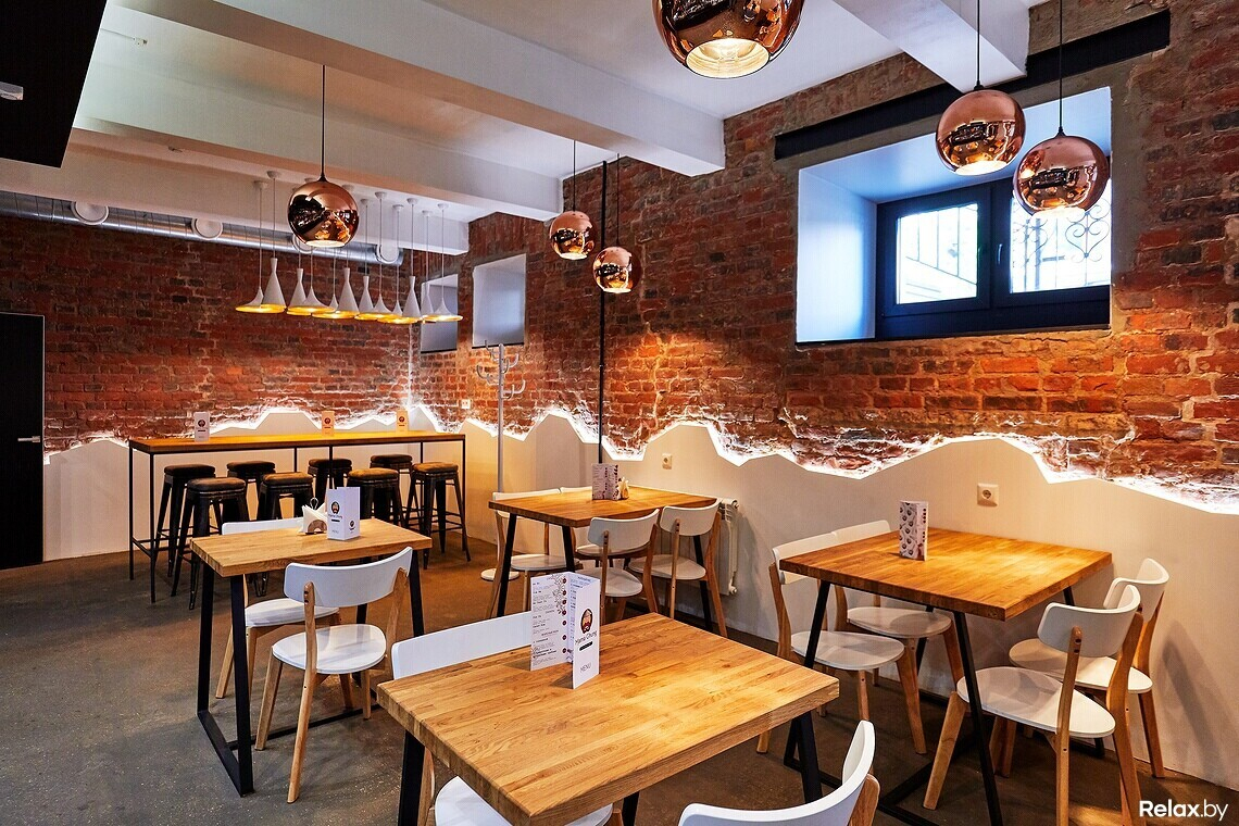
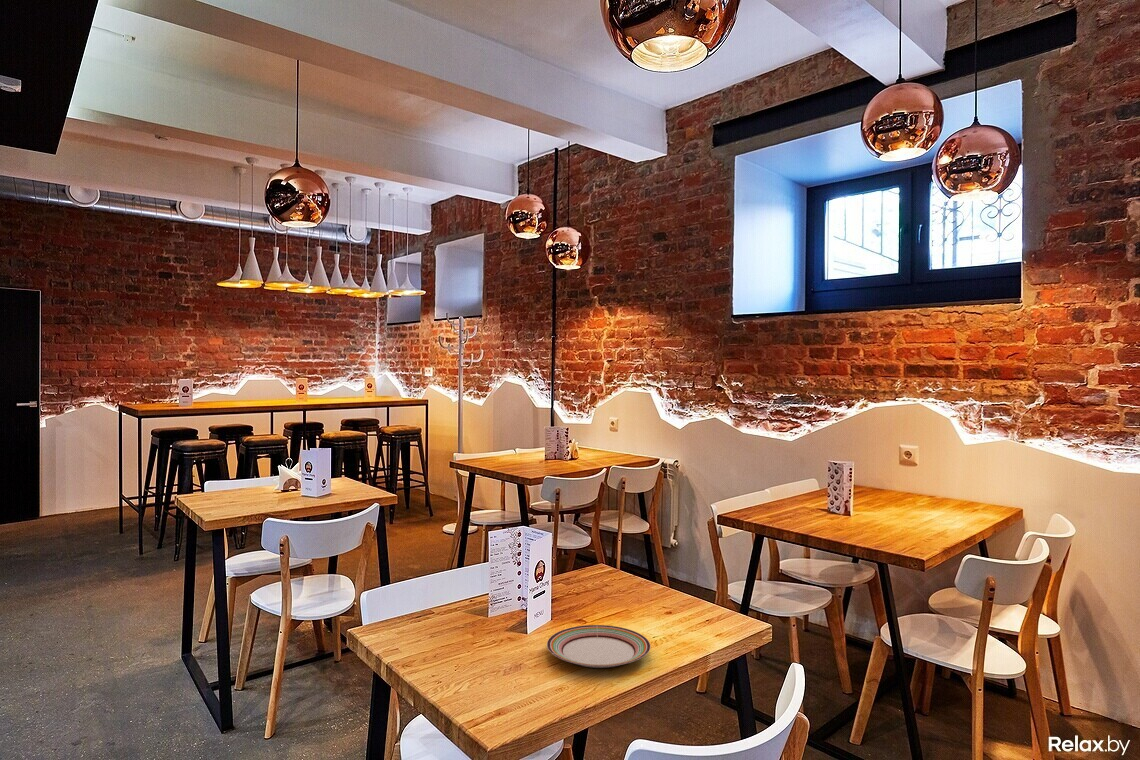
+ plate (598, 648)
